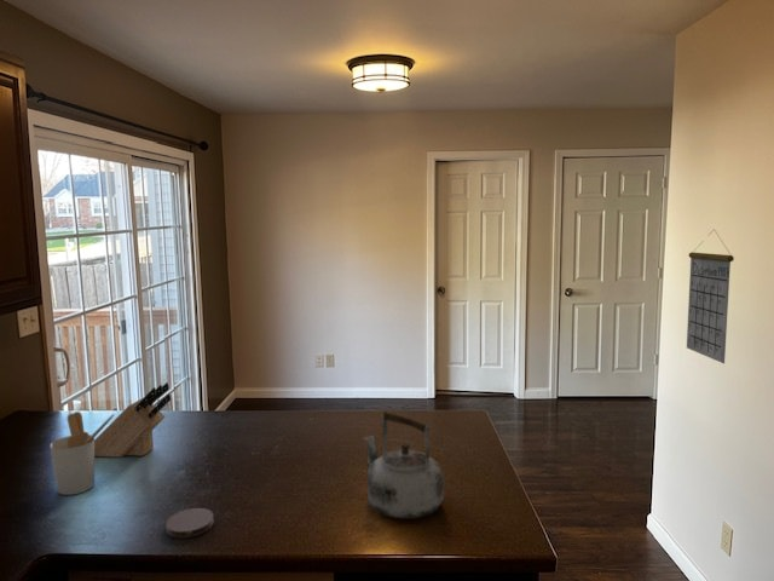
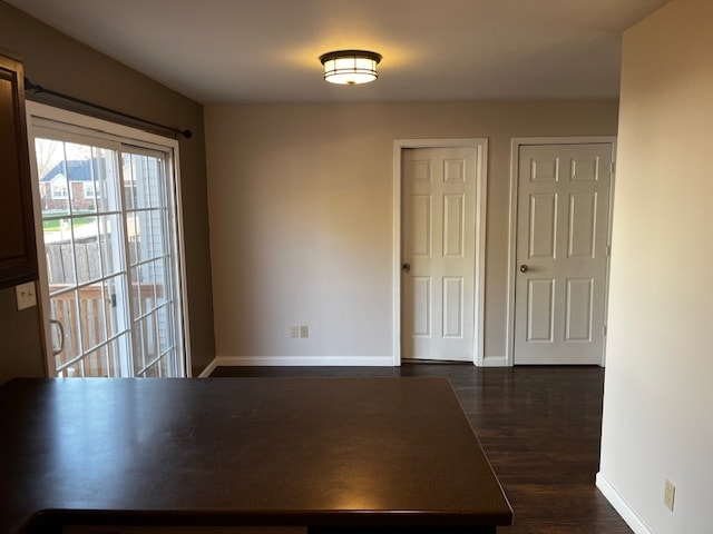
- calendar (707, 293)
- kettle (398, 458)
- coaster (190, 522)
- knife block (128, 418)
- utensil holder (85, 450)
